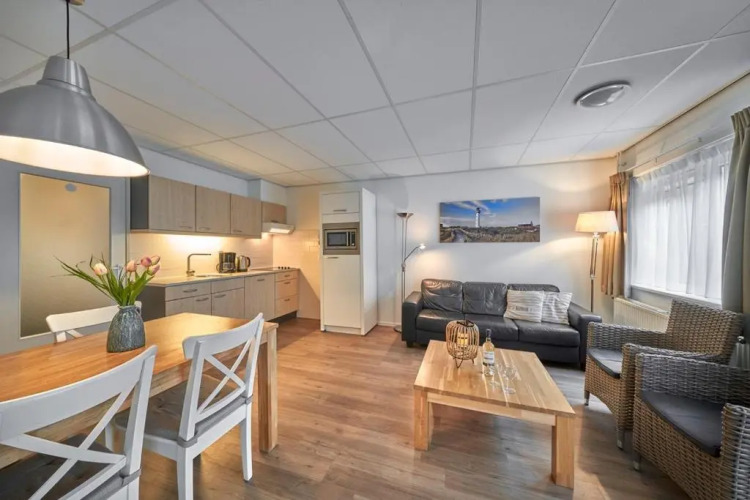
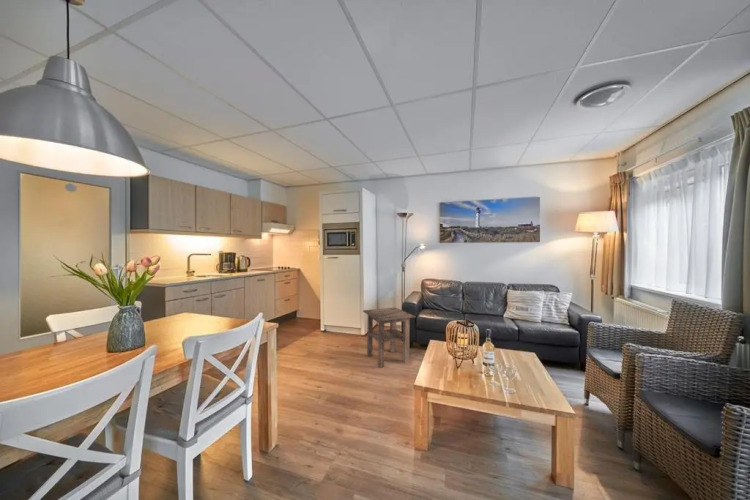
+ side table (387, 335)
